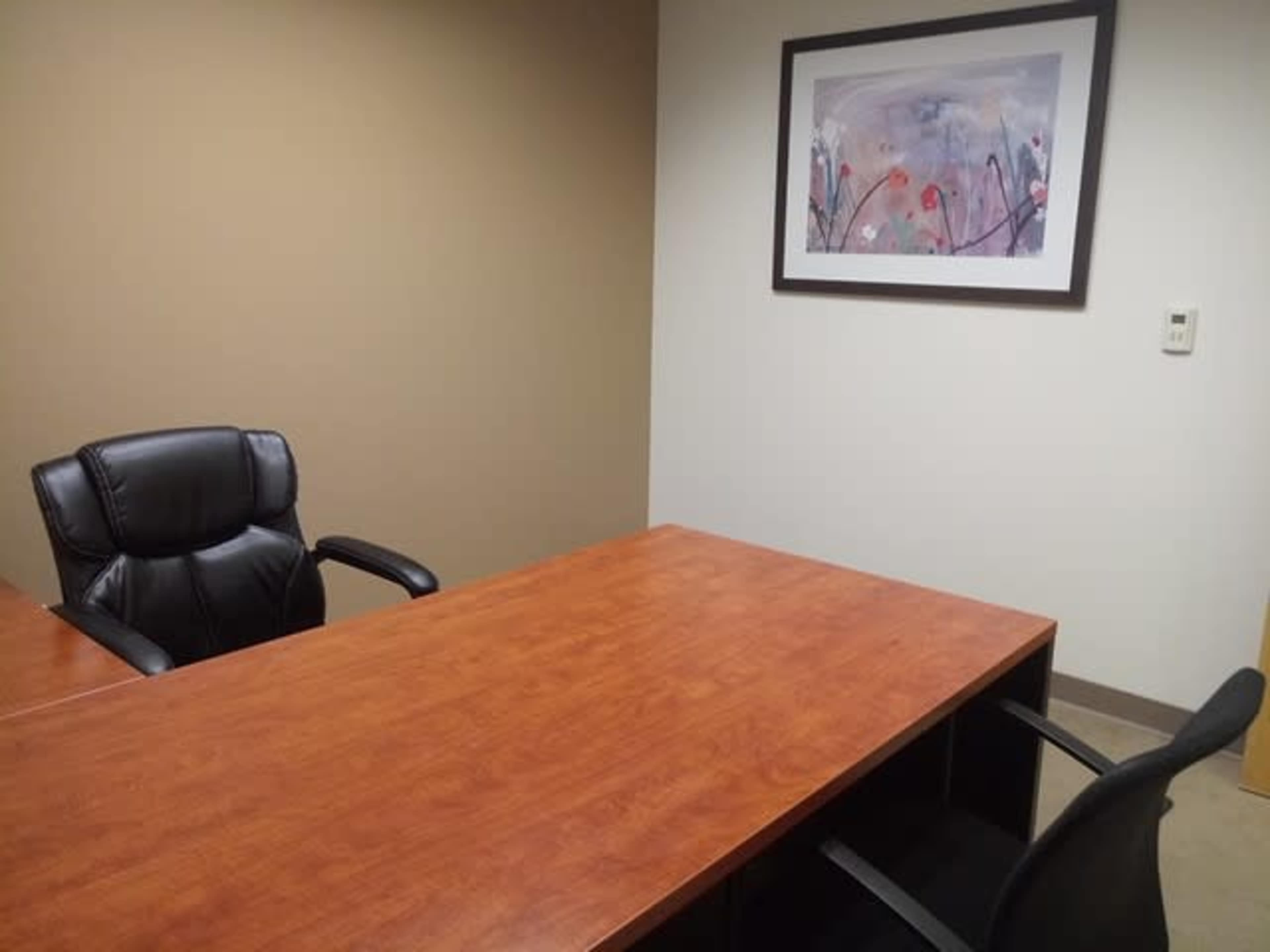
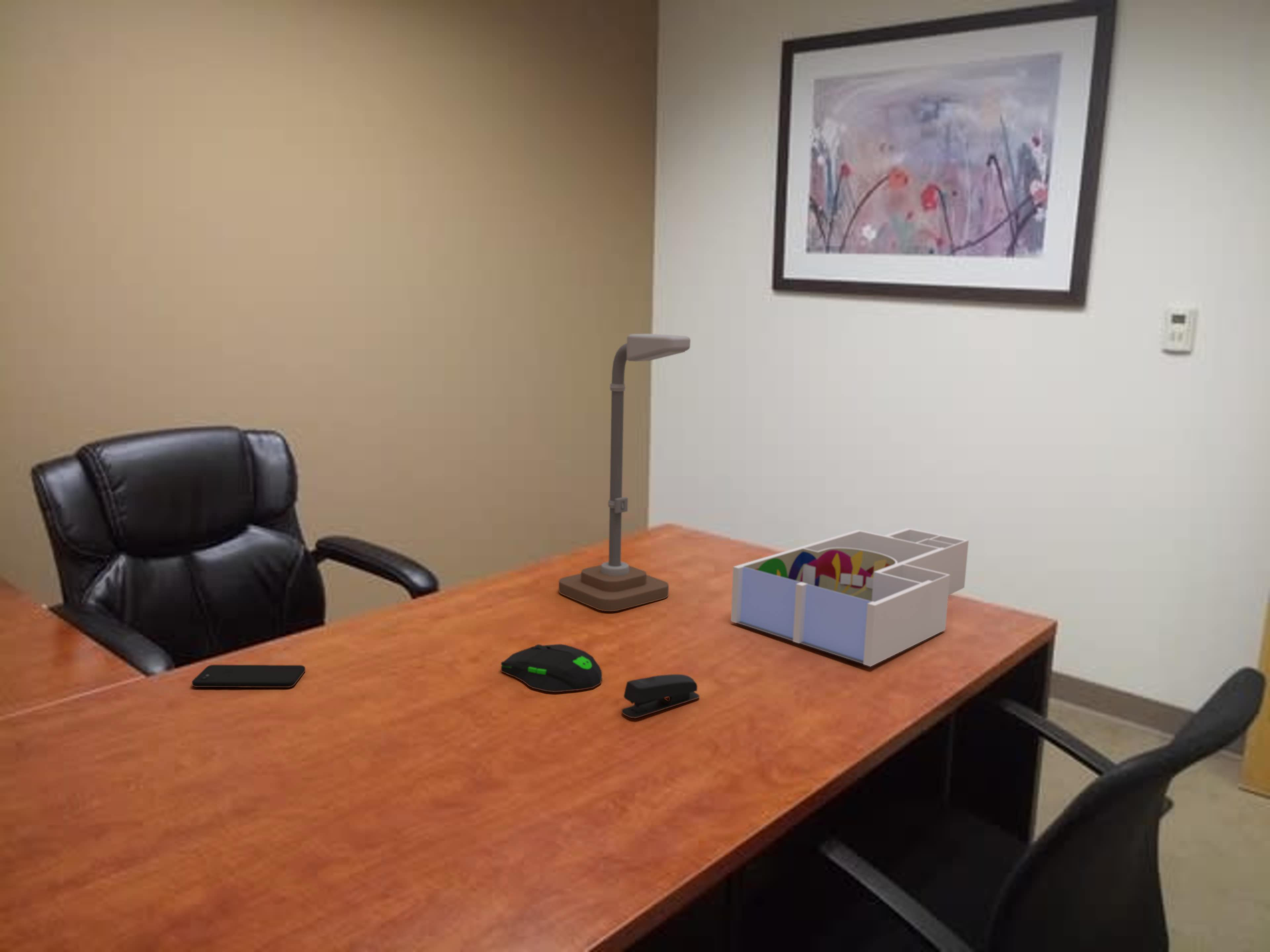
+ stapler (661, 689)
+ computer mouse (551, 662)
+ desk organizer (877, 584)
+ desk lamp (622, 469)
+ smartphone (249, 675)
